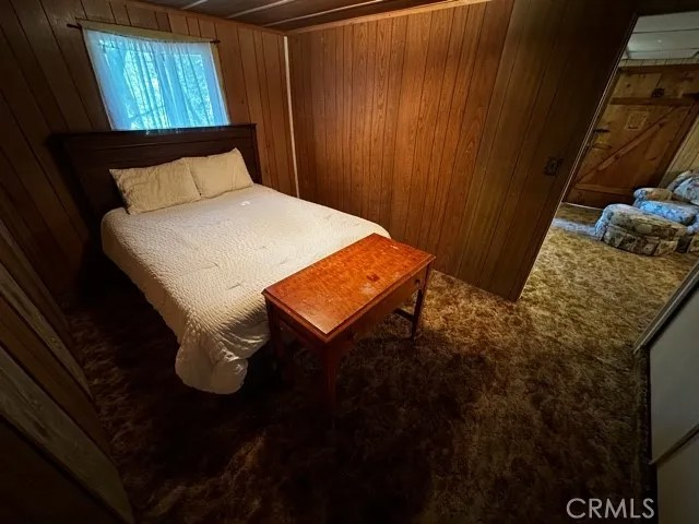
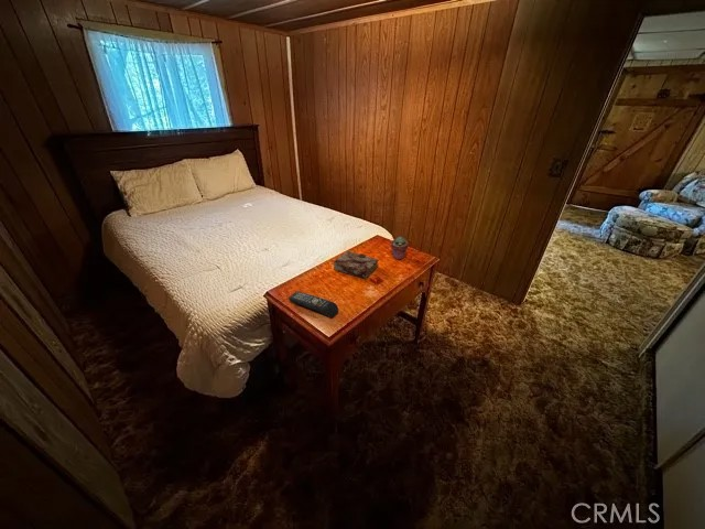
+ potted succulent (399, 247)
+ book (356, 263)
+ remote control (313, 302)
